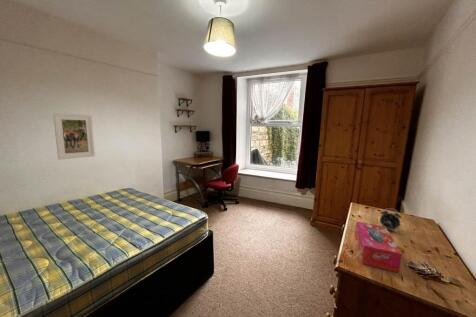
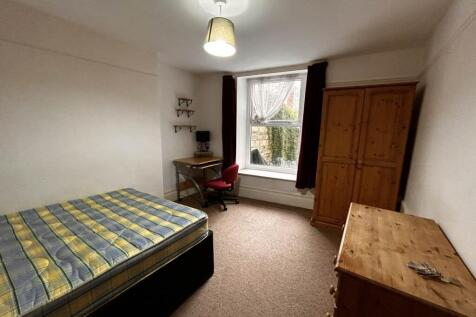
- alarm clock (390, 219)
- tissue box (374, 243)
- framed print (75, 136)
